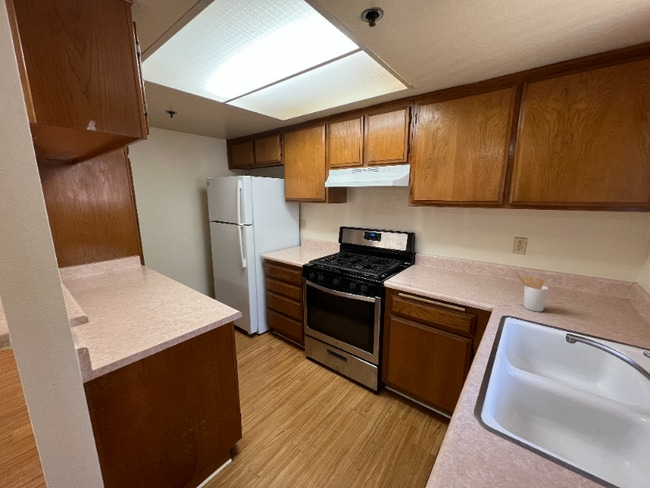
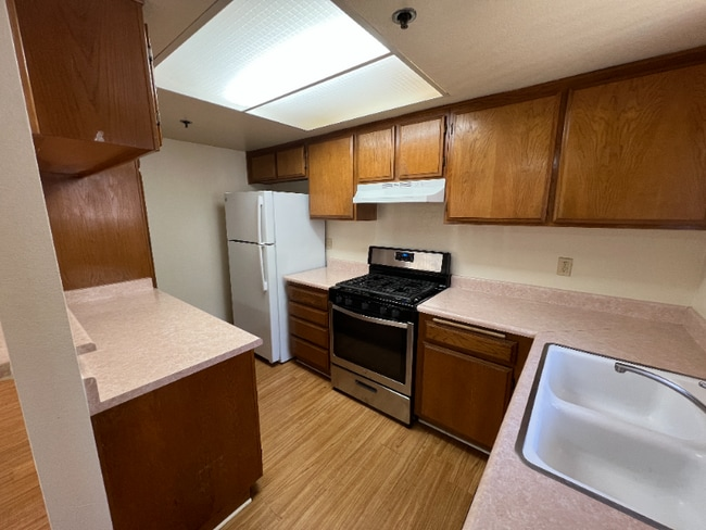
- utensil holder (529, 291)
